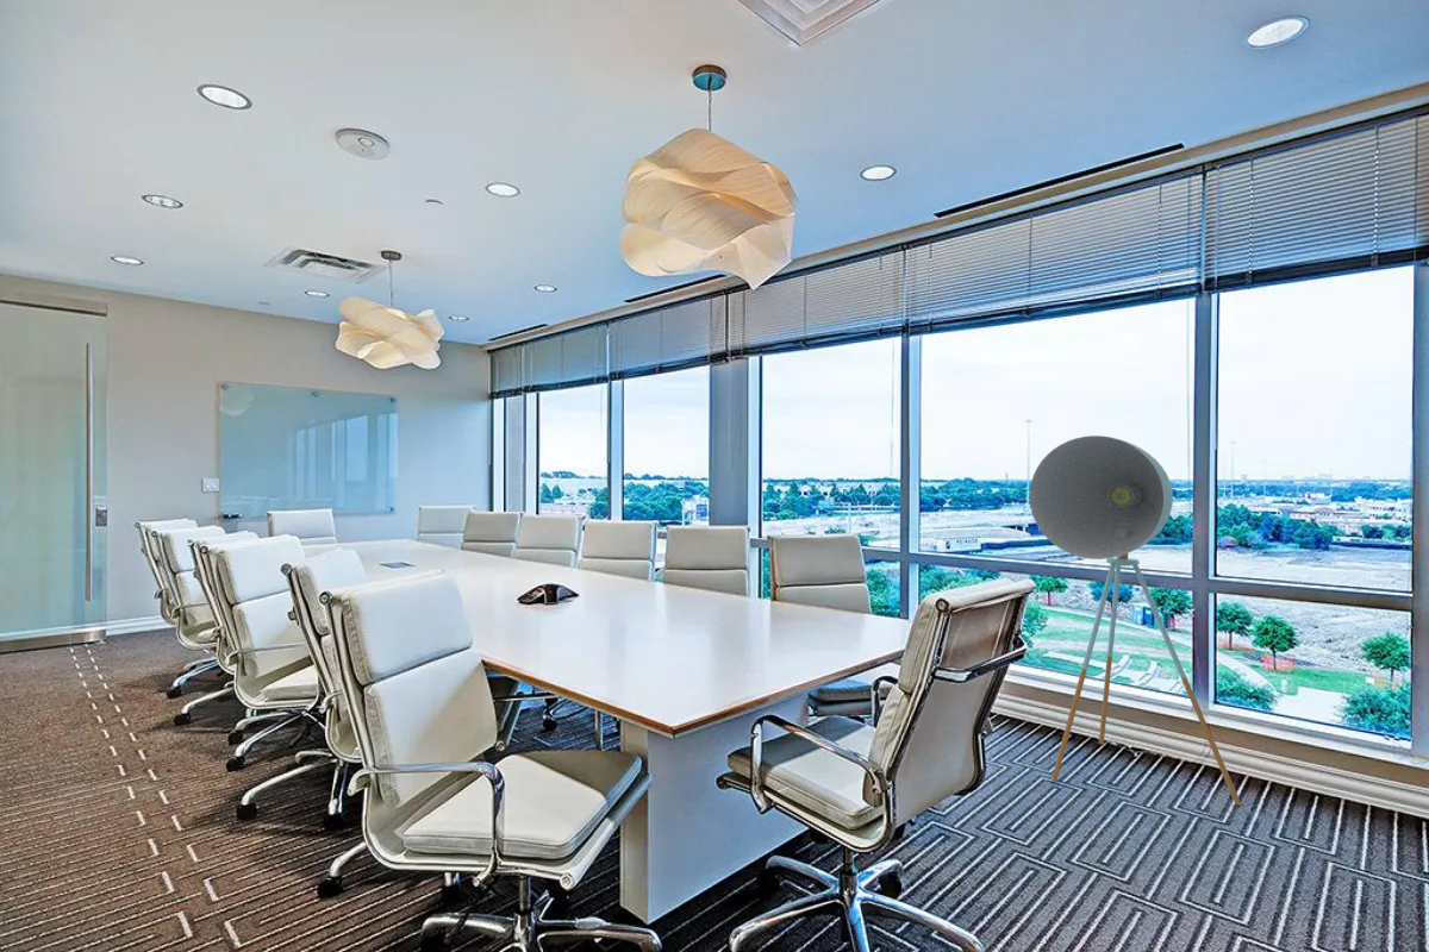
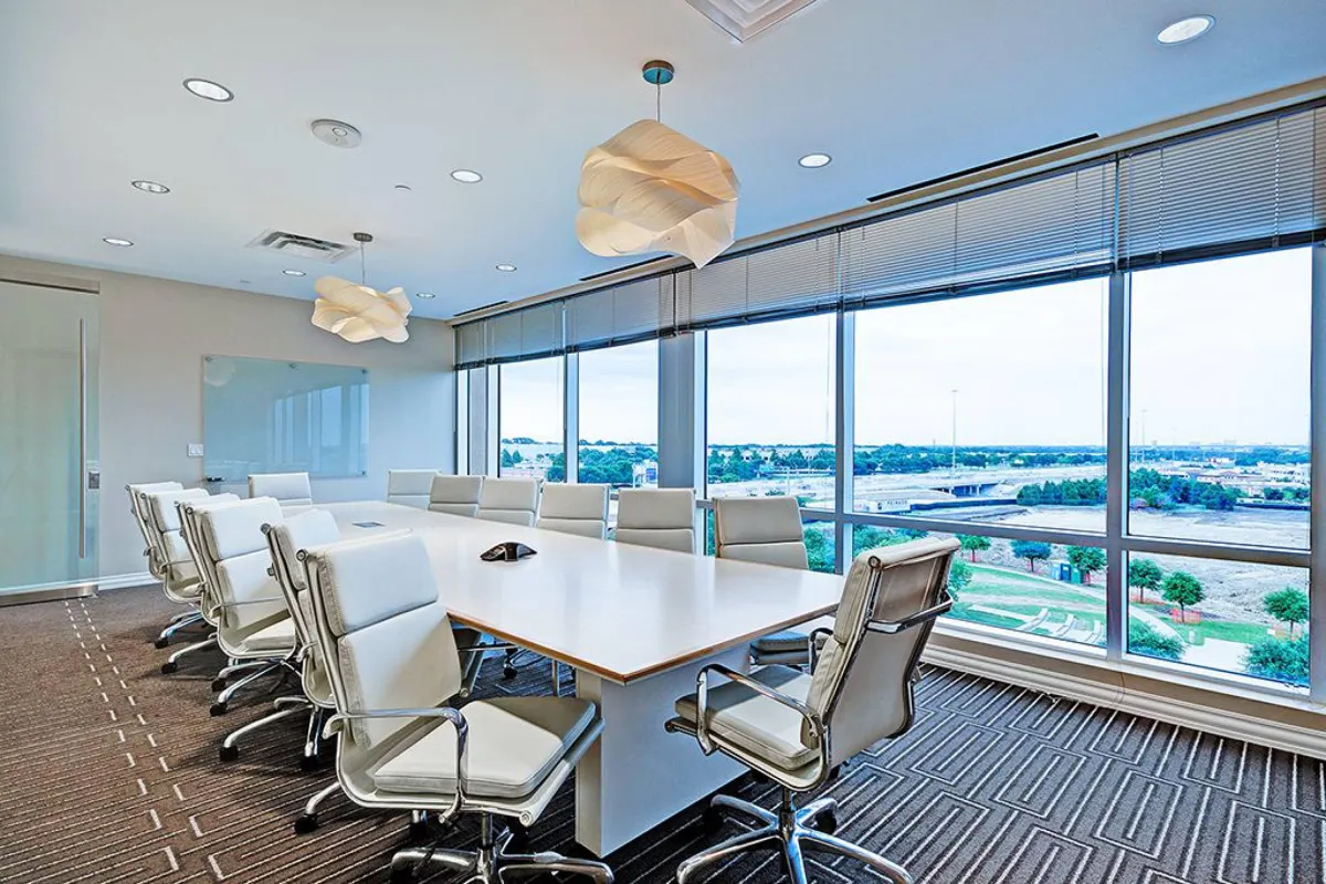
- floor lamp (1149, 605)
